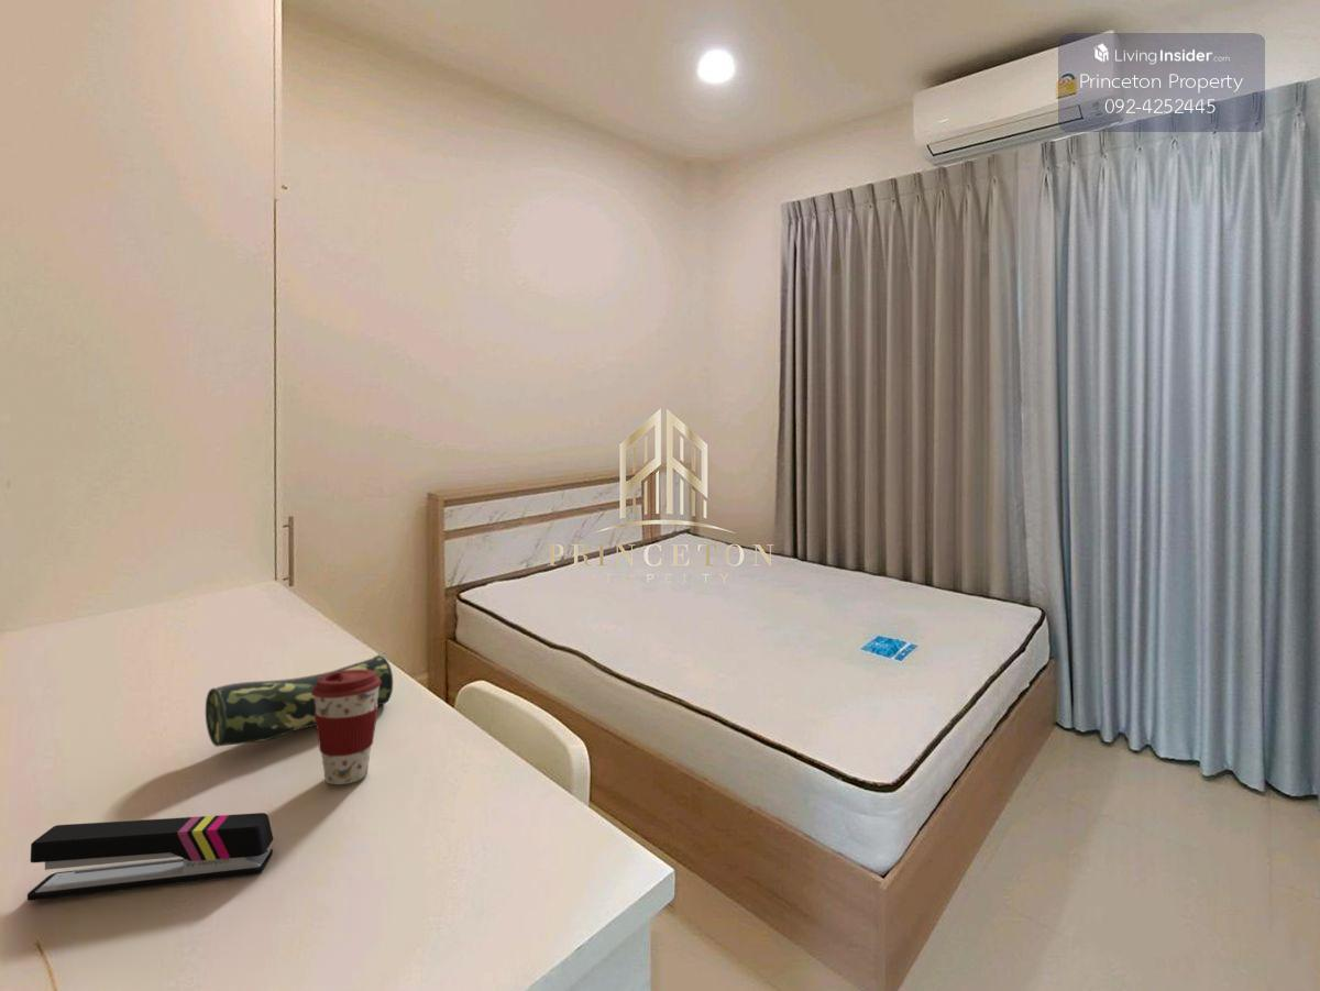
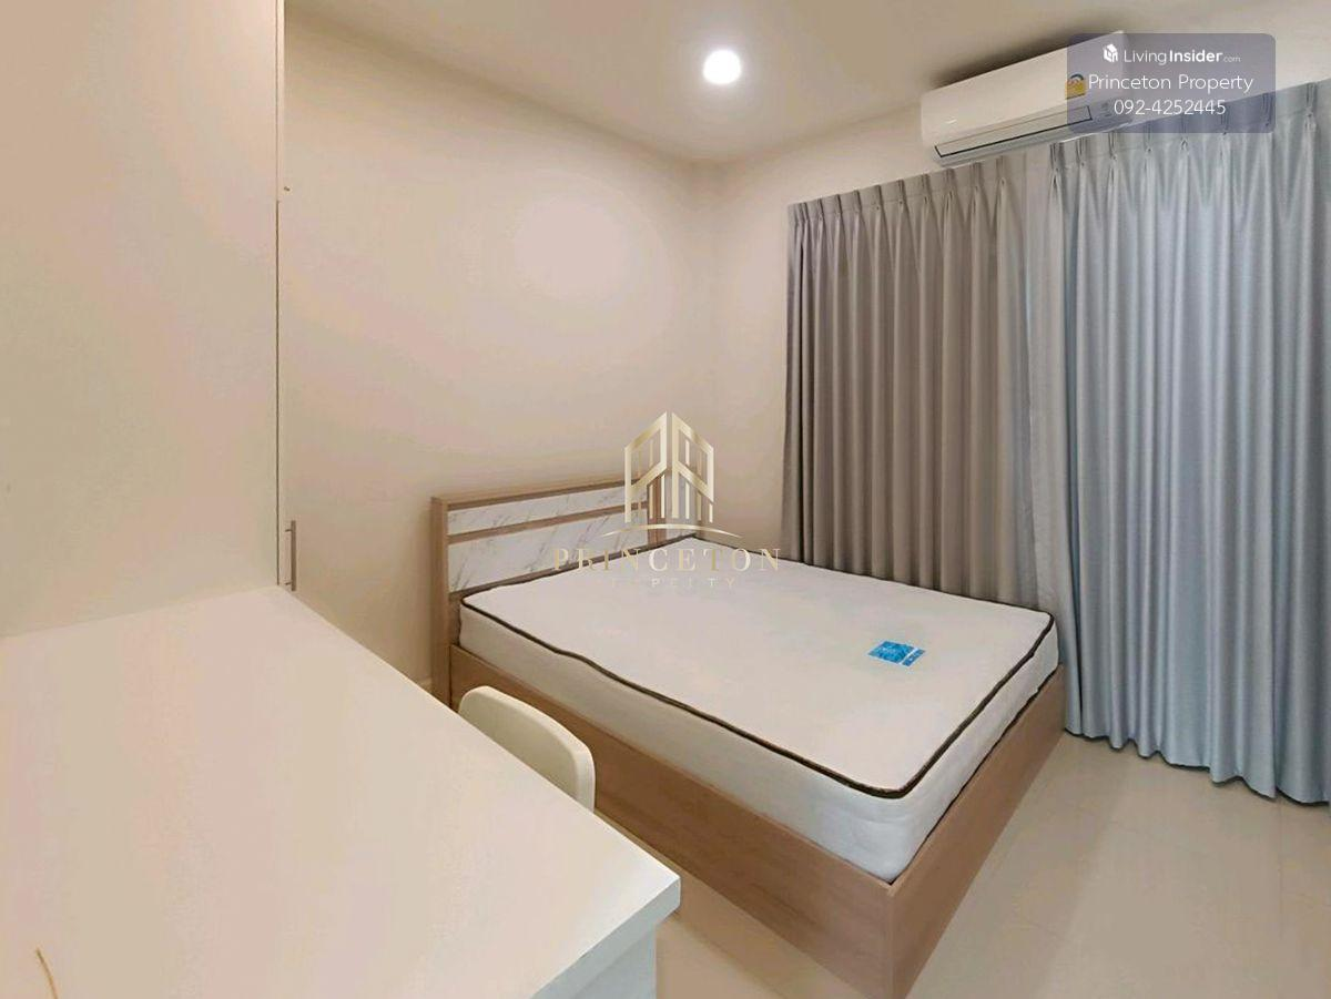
- coffee cup (346, 725)
- pencil case (309, 697)
- stapler (157, 848)
